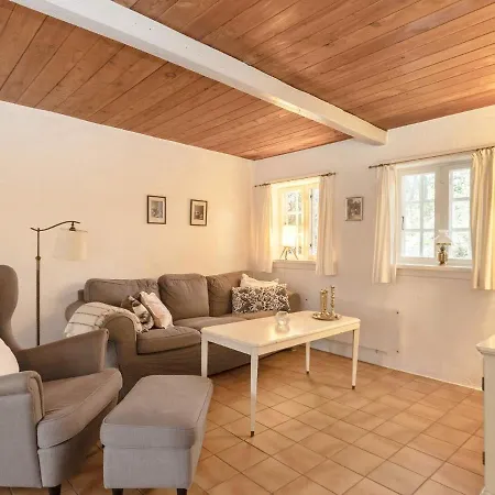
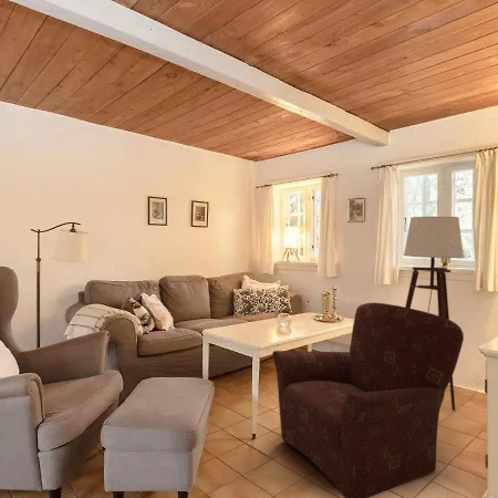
+ armchair (363, 383)
+ floor lamp (428, 305)
